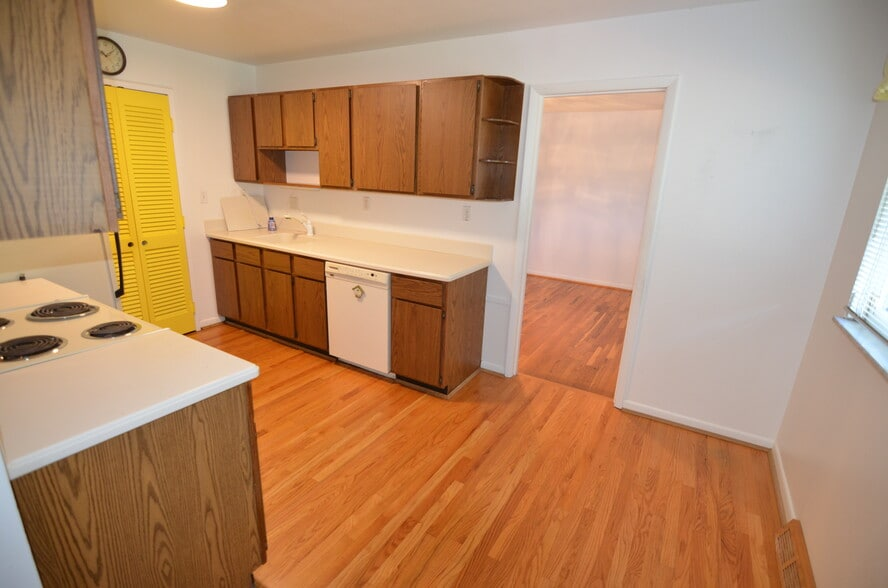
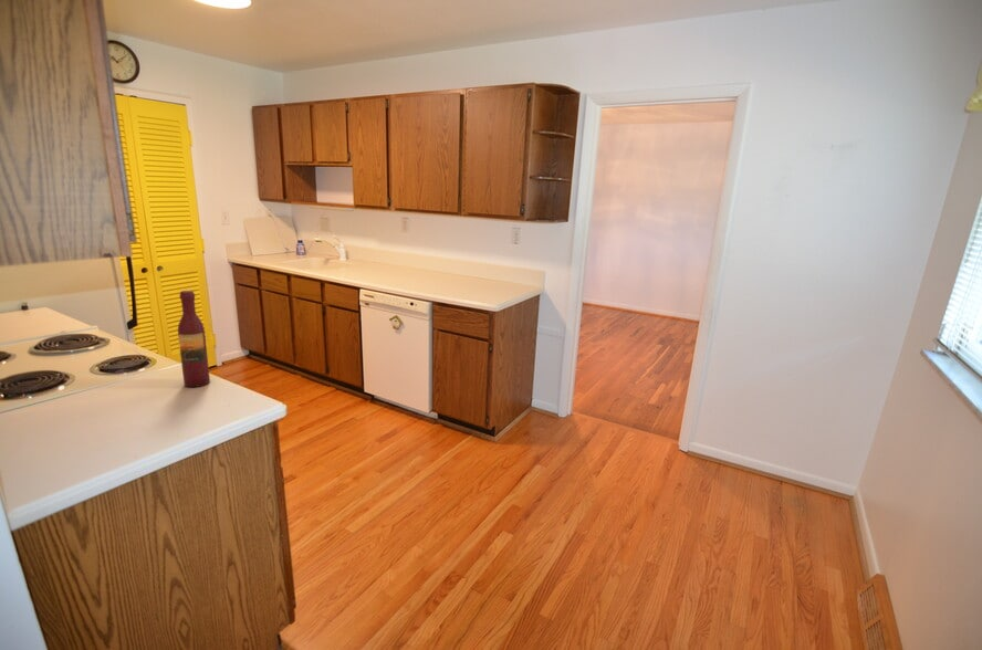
+ wine bottle (191, 338)
